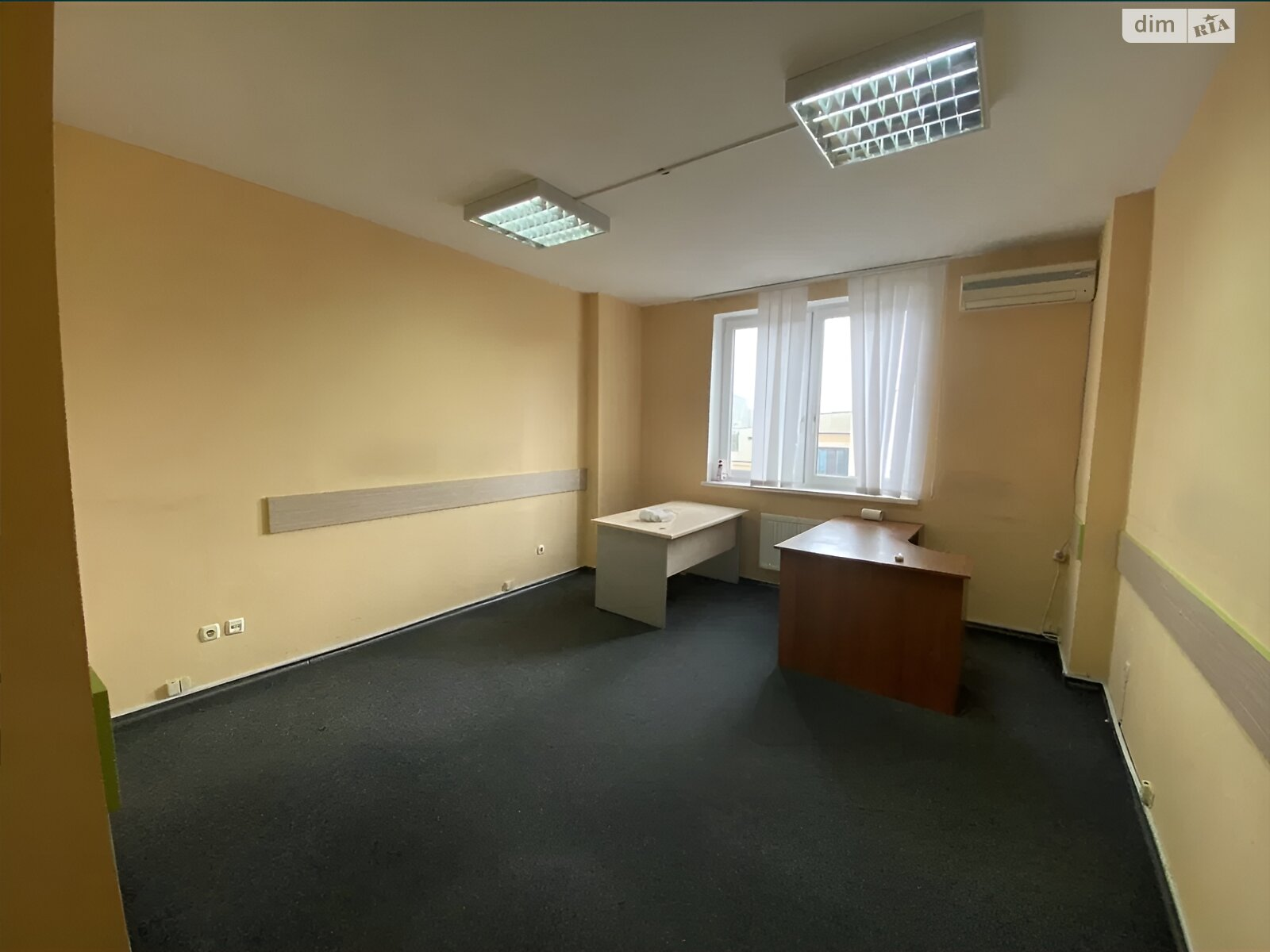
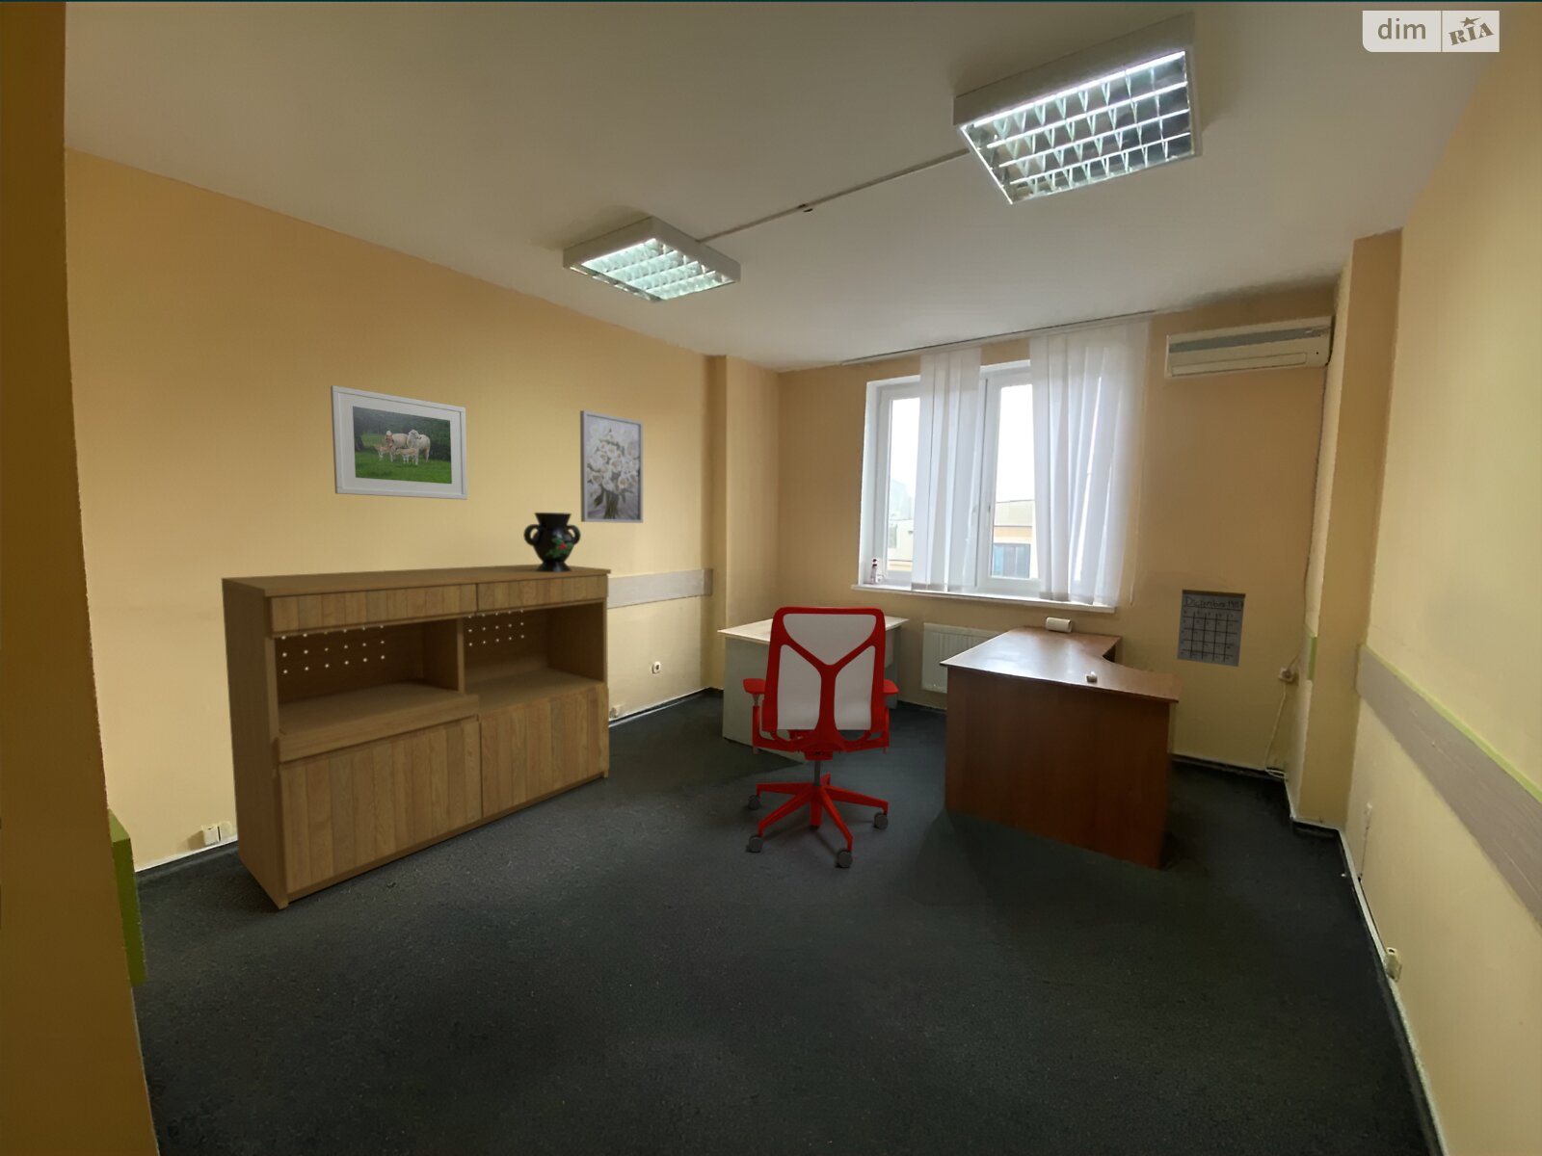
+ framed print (404, 447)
+ office chair (818, 714)
+ bookcase (448, 695)
+ calendar (1211, 618)
+ decorative vase (554, 542)
+ wall art (613, 469)
